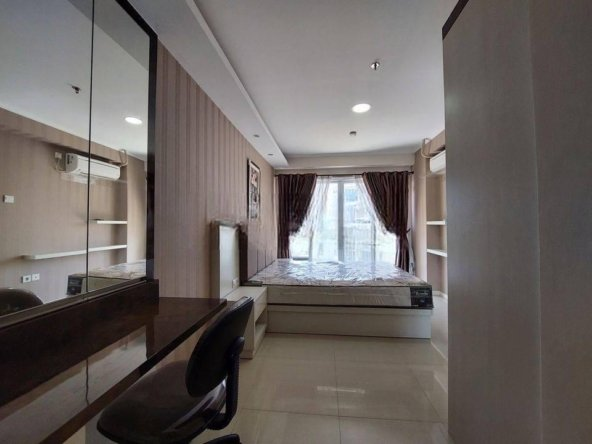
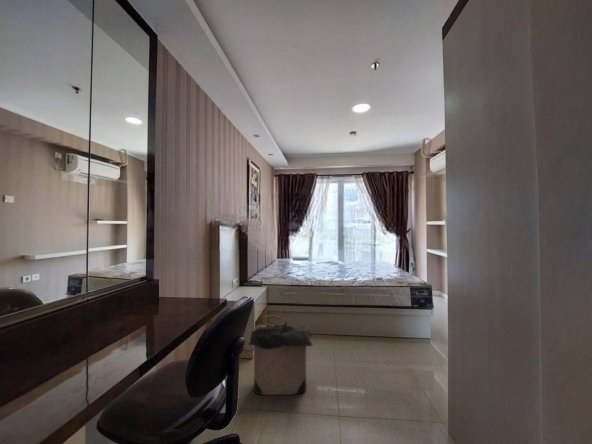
+ laundry hamper (281, 349)
